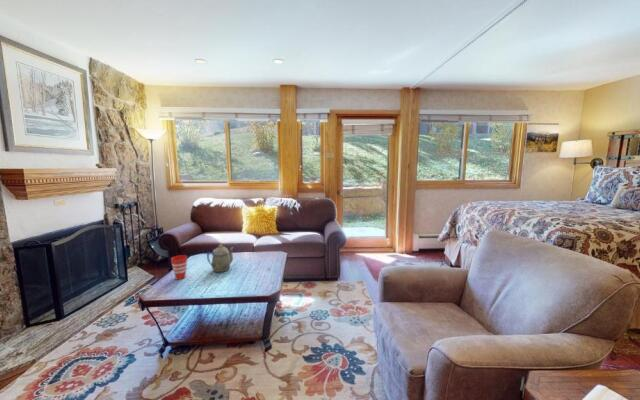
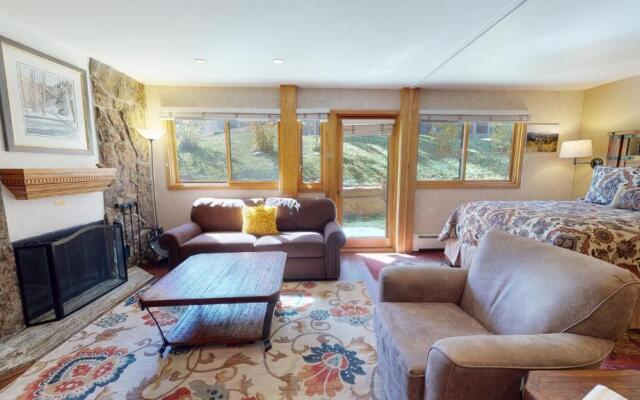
- teapot (220, 257)
- cup (179, 267)
